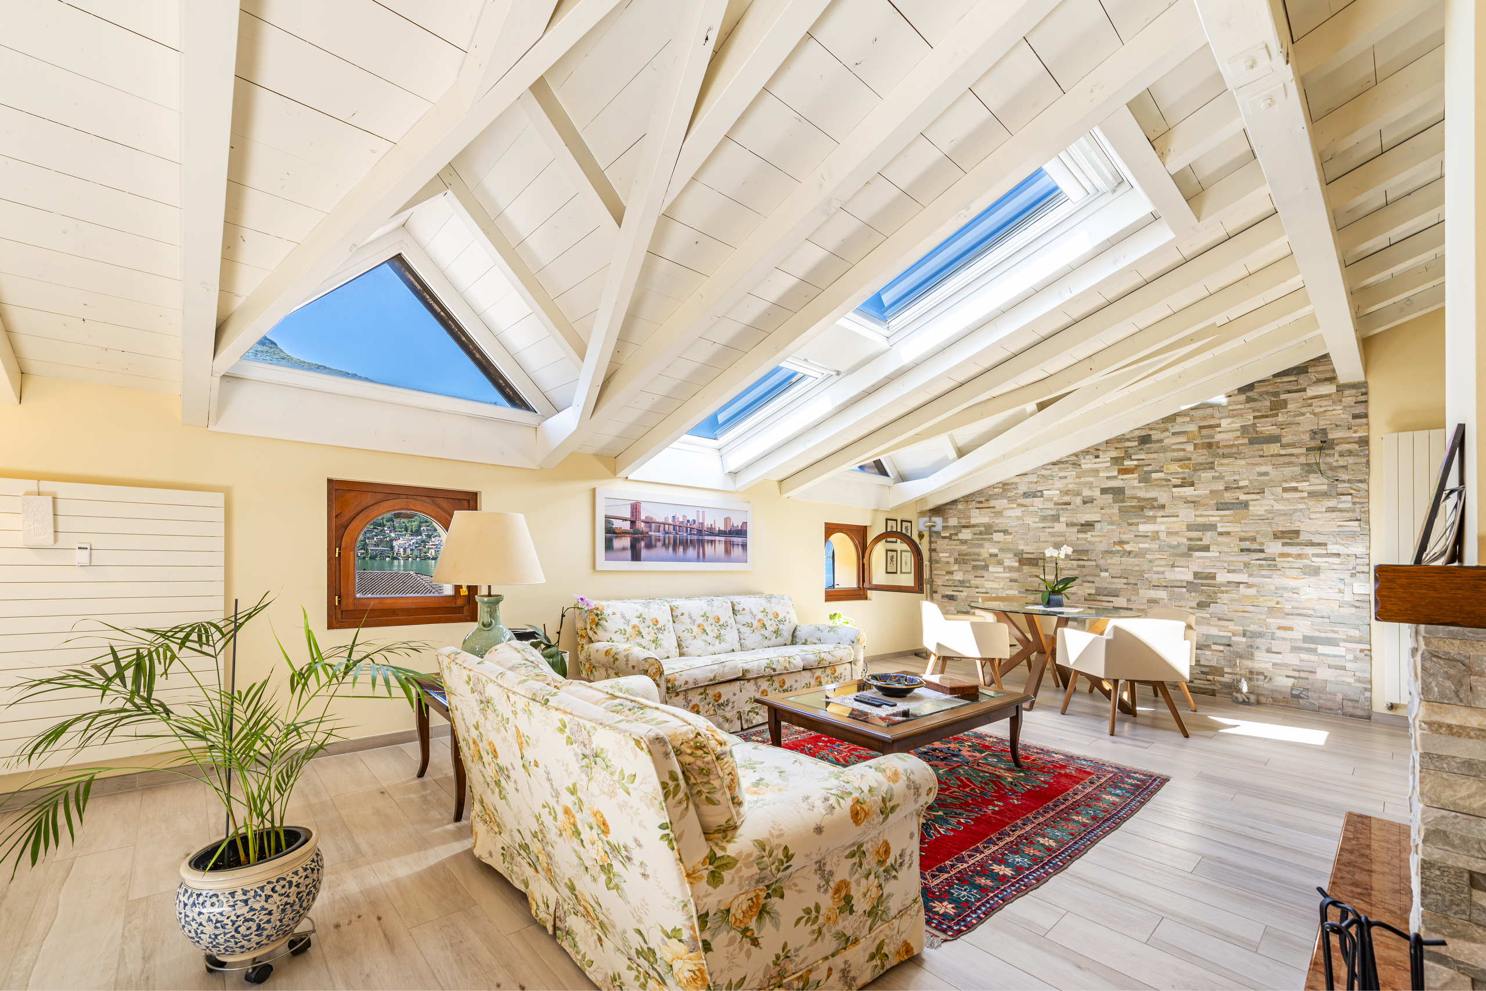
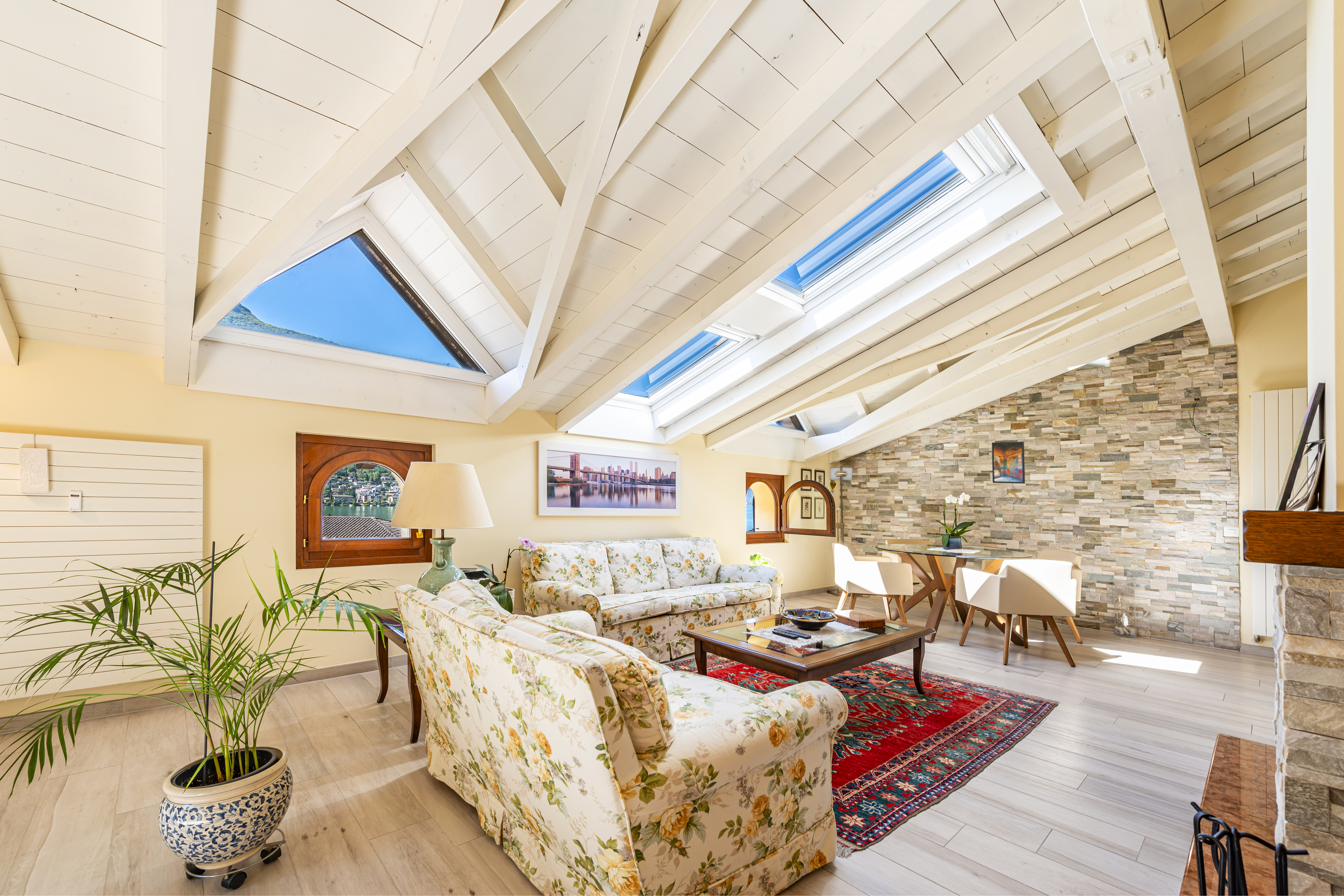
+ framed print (1008, 462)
